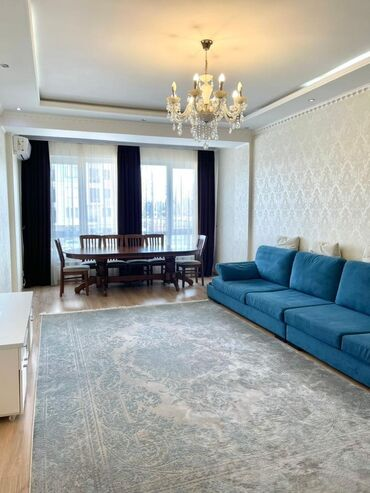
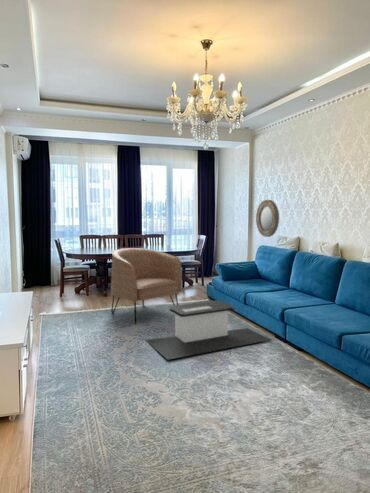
+ armchair (140, 281)
+ home mirror (266, 218)
+ coffee table (201, 321)
